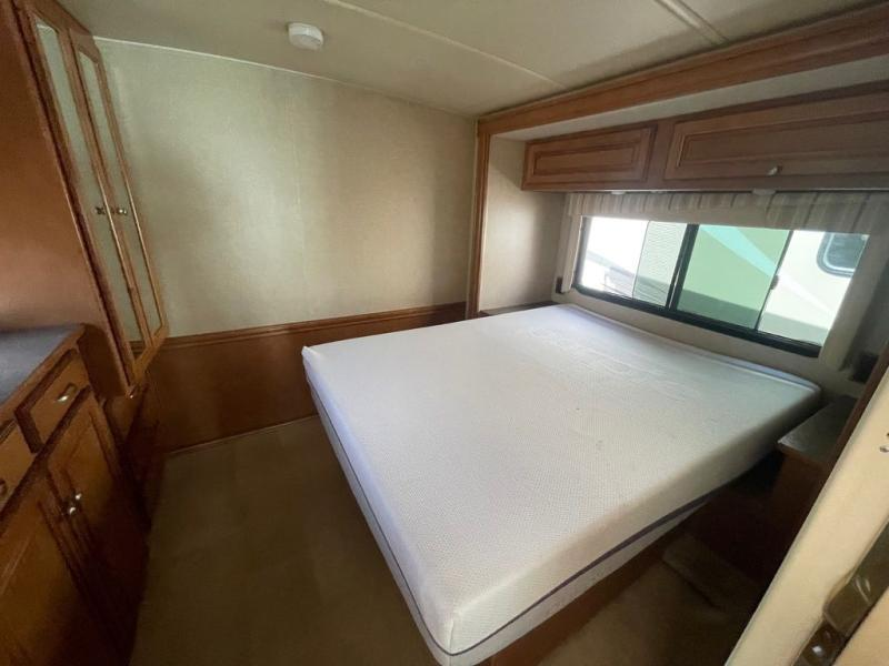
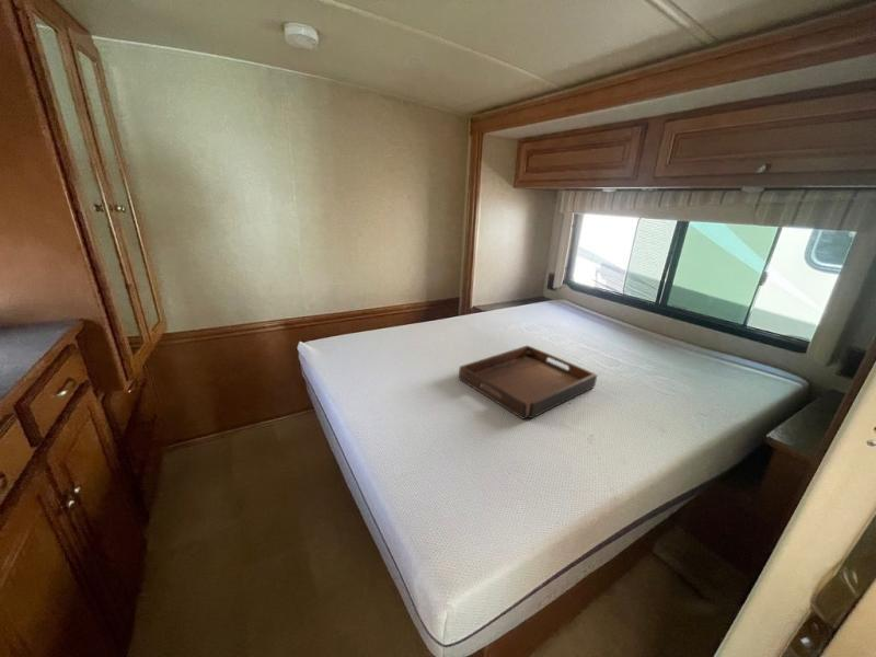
+ serving tray (527, 376)
